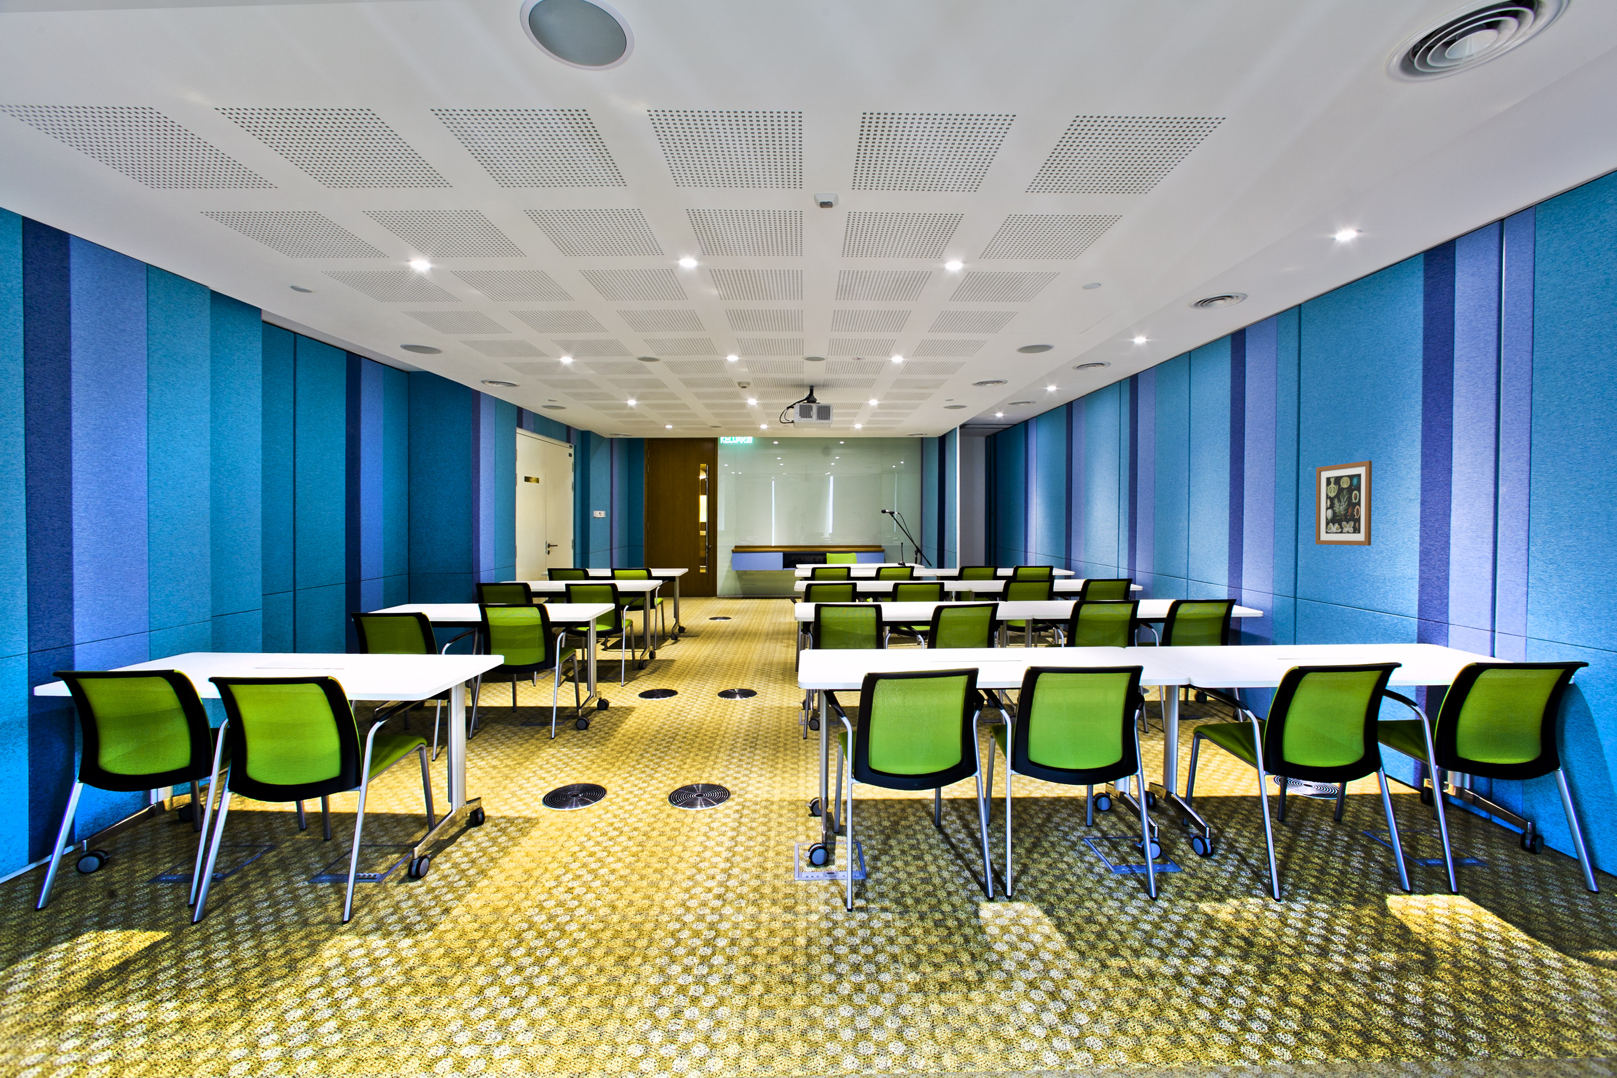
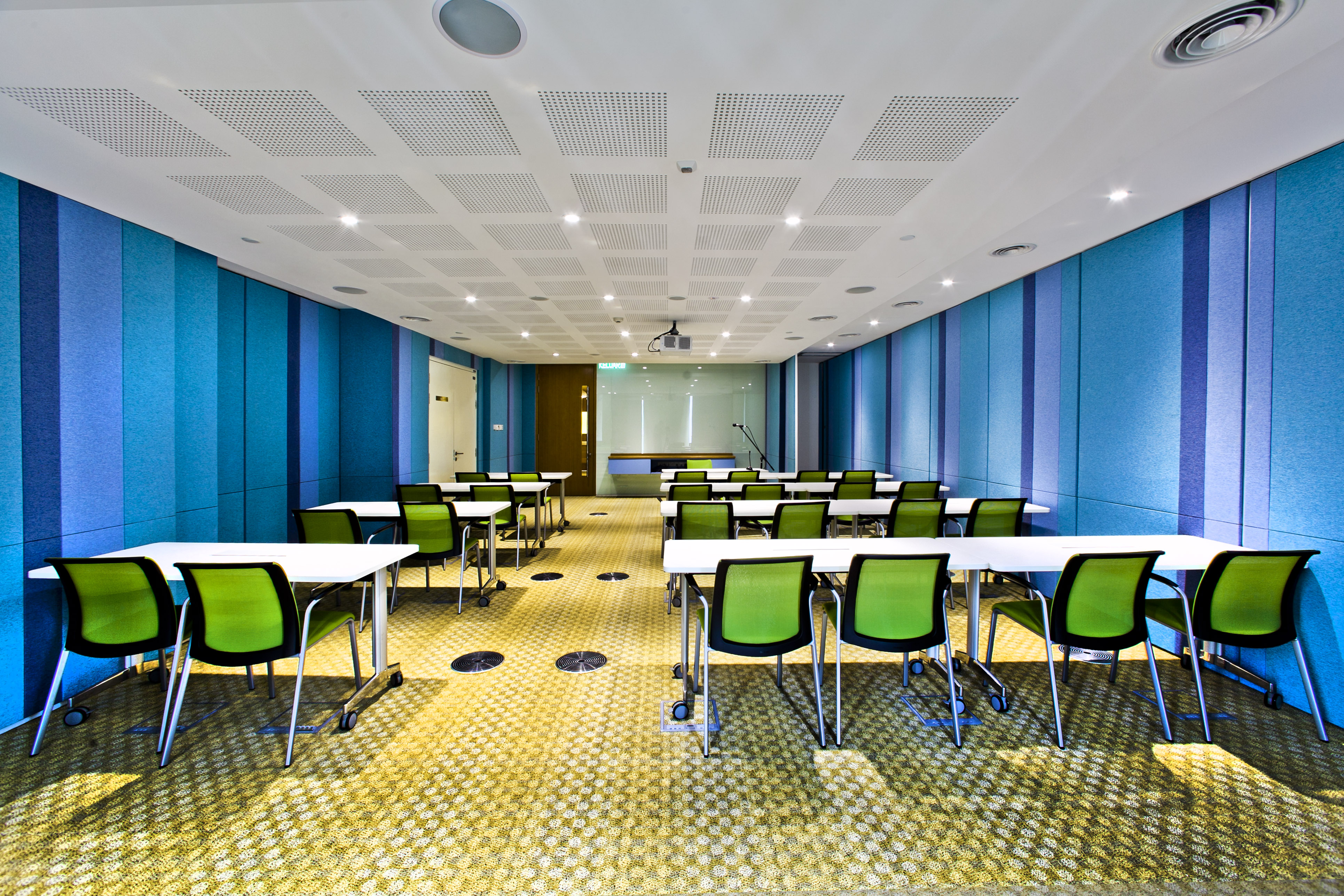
- wall art (1343, 504)
